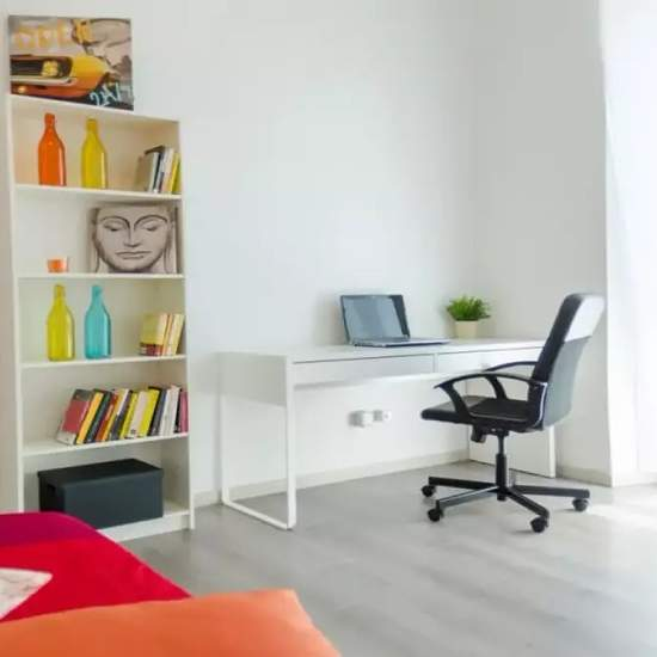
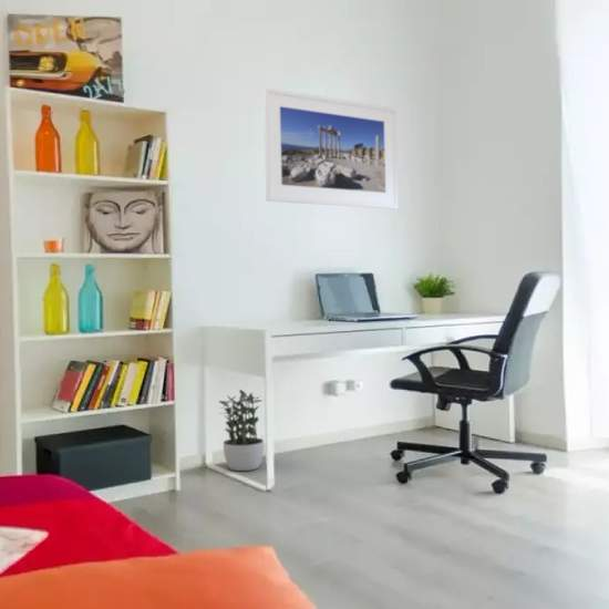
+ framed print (334, 152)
+ potted plant (239, 427)
